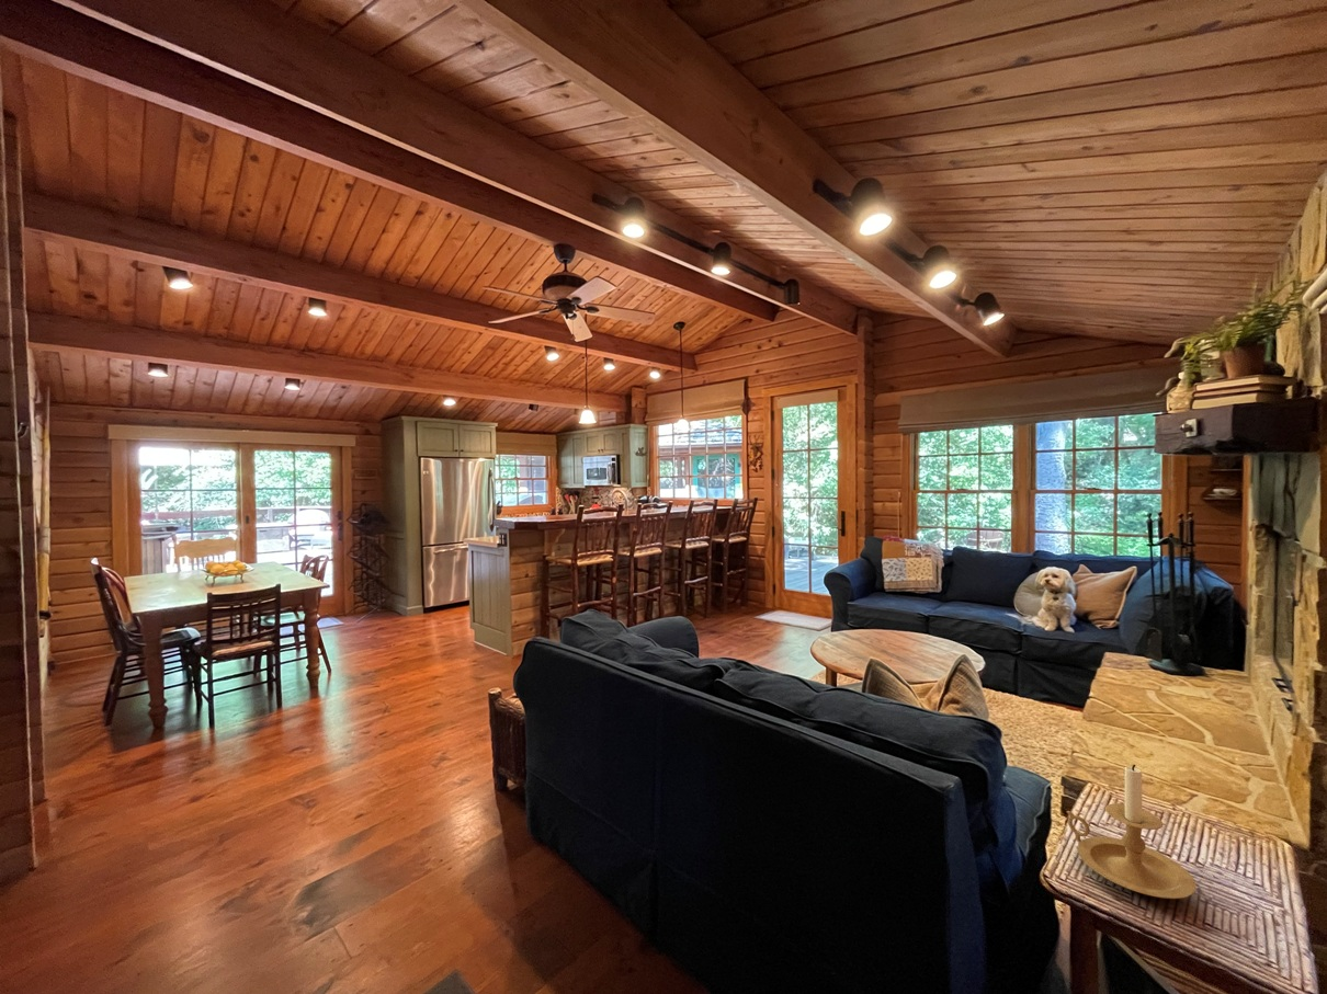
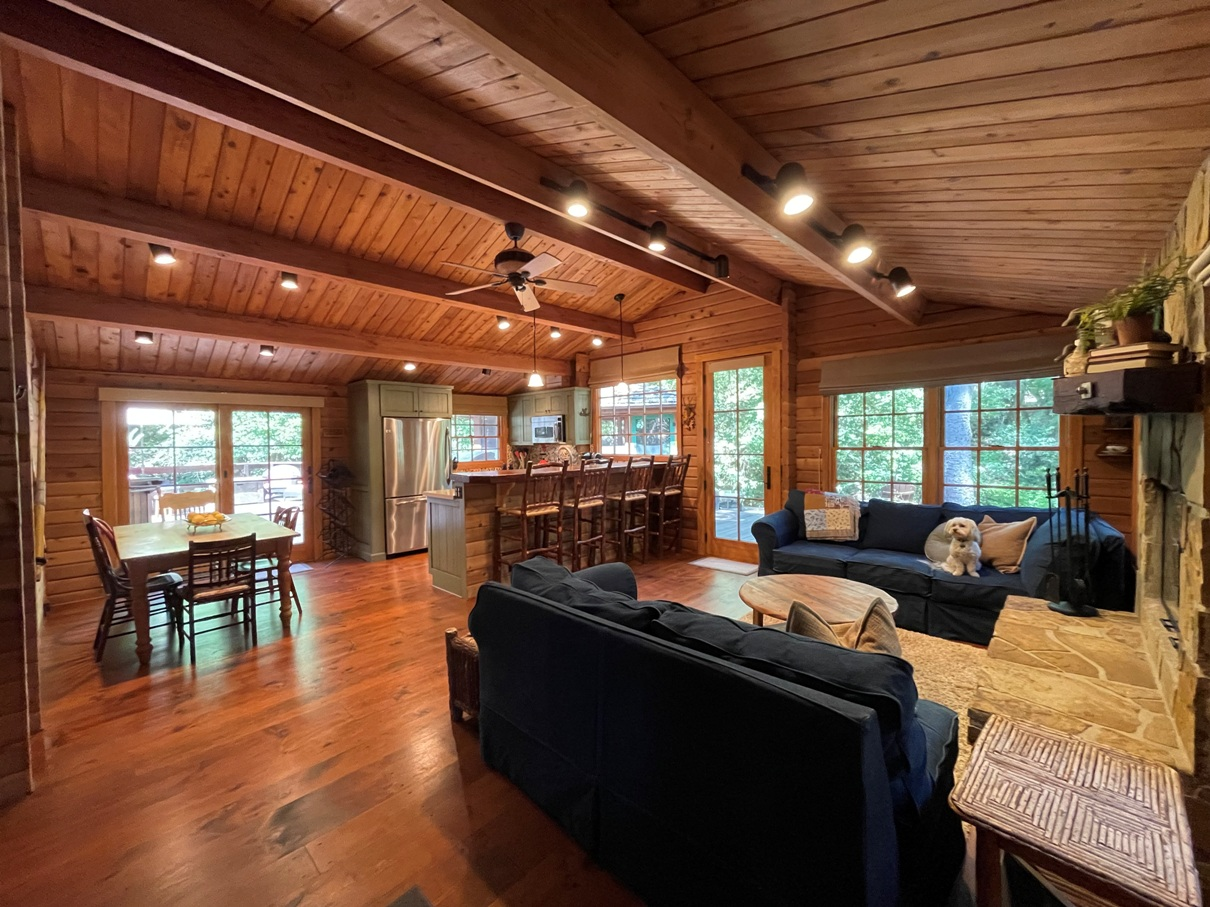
- candle holder (1133, 820)
